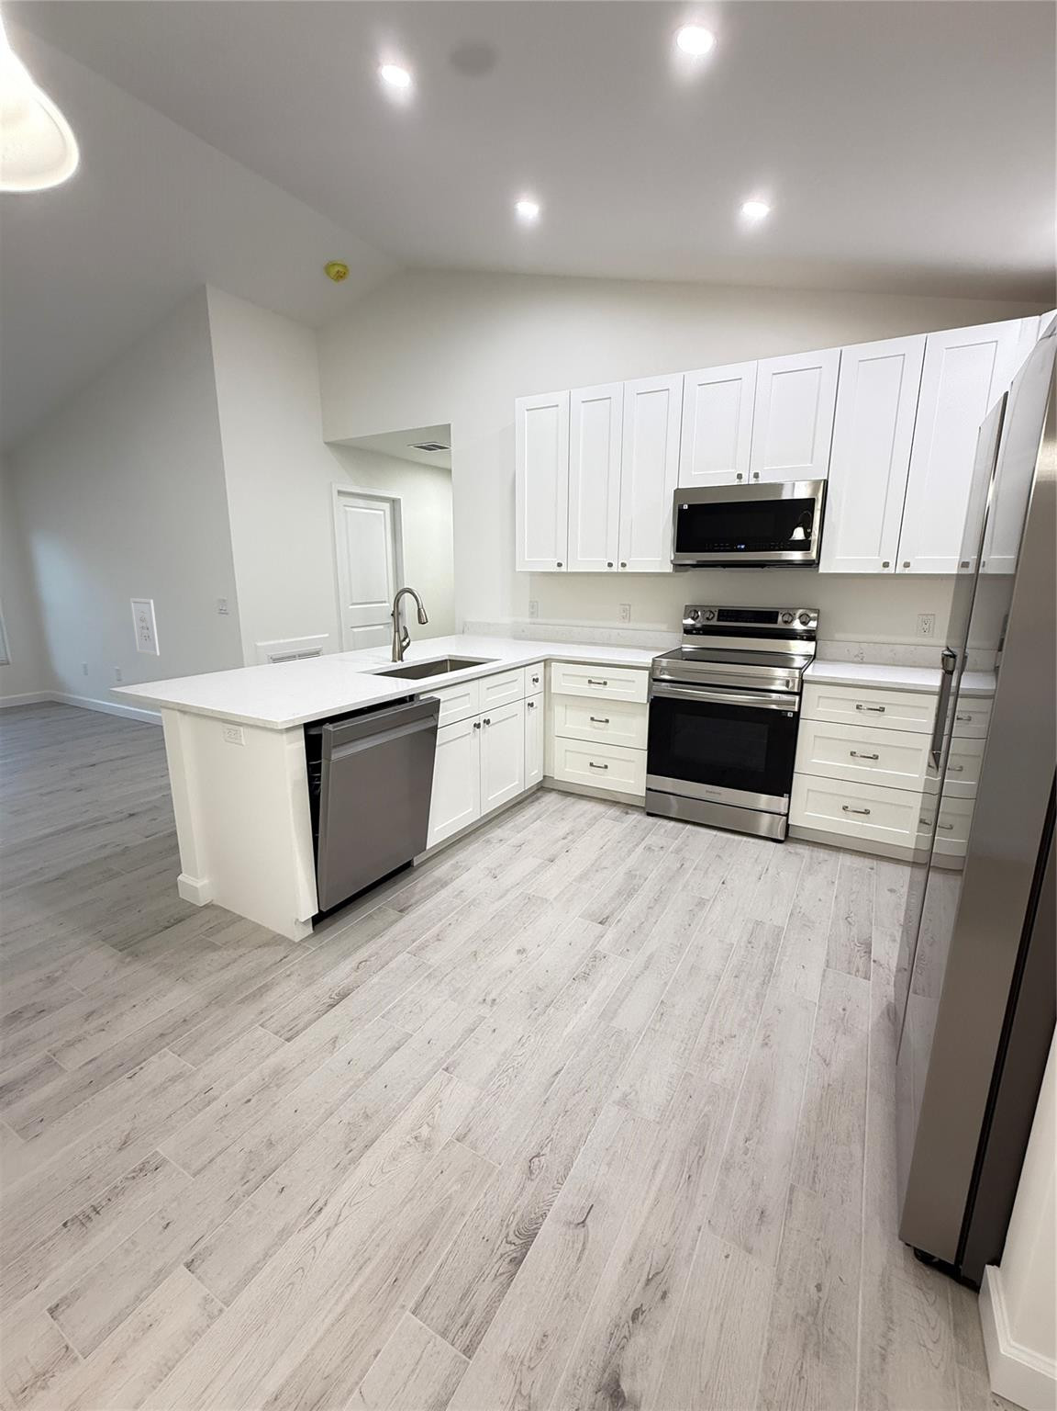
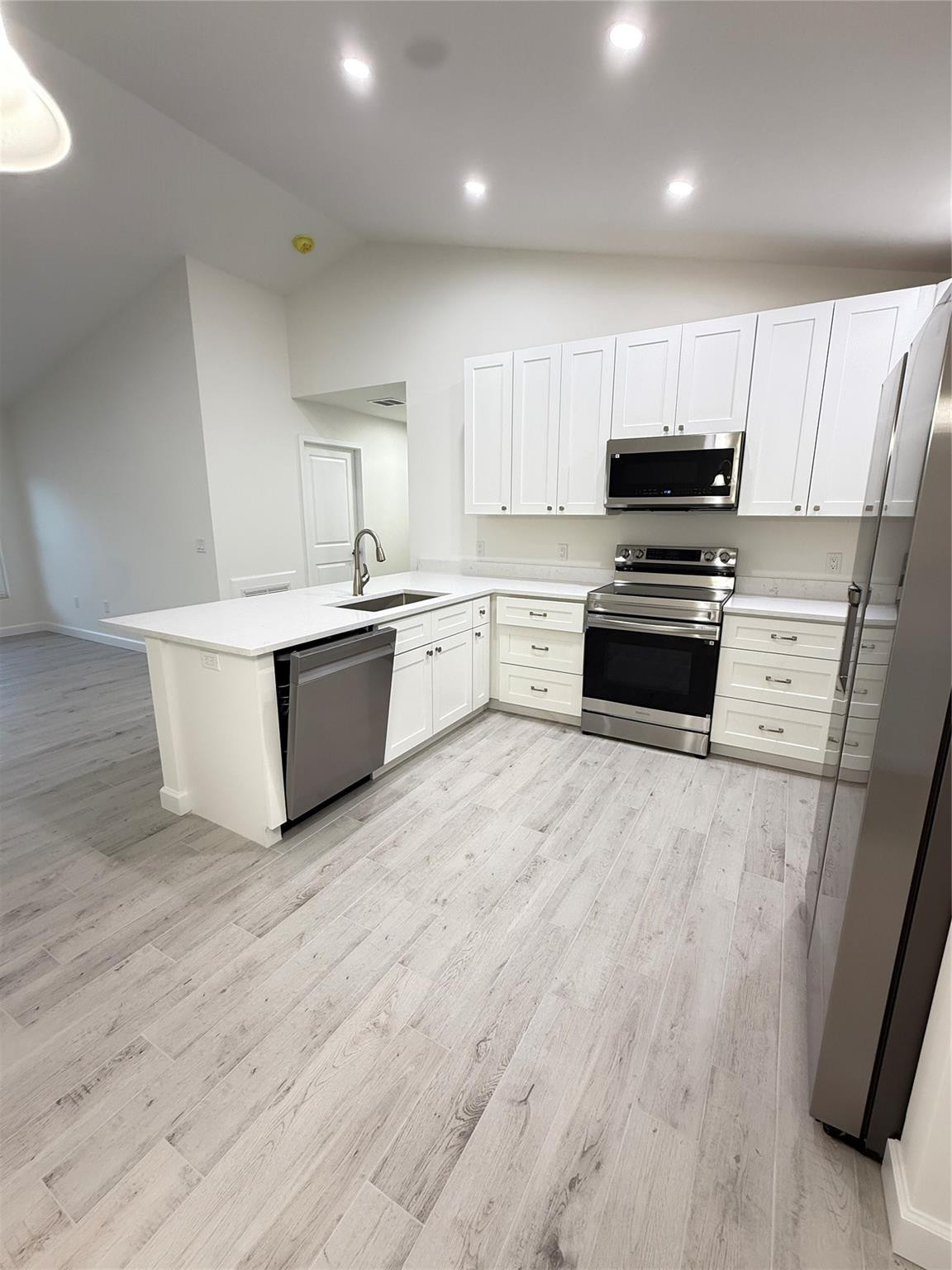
- wall art (144, 627)
